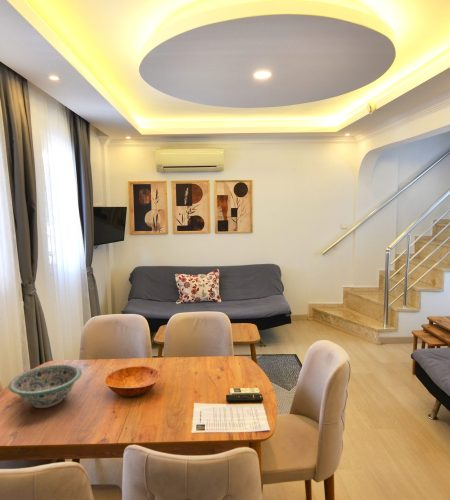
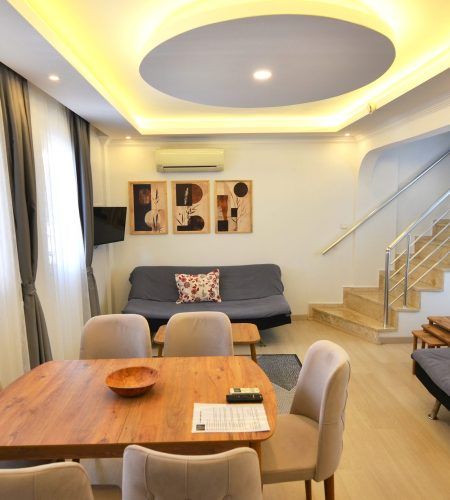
- decorative bowl (47, 389)
